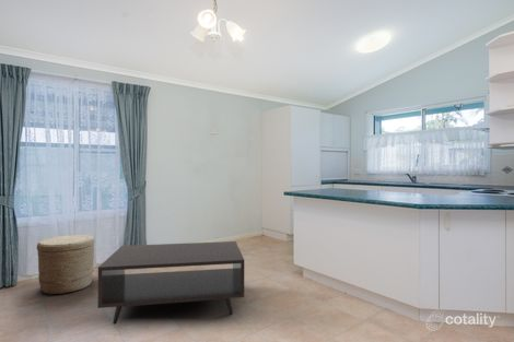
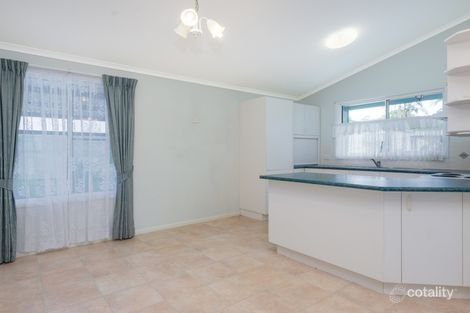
- coffee table (177, 278)
- basket (67, 262)
